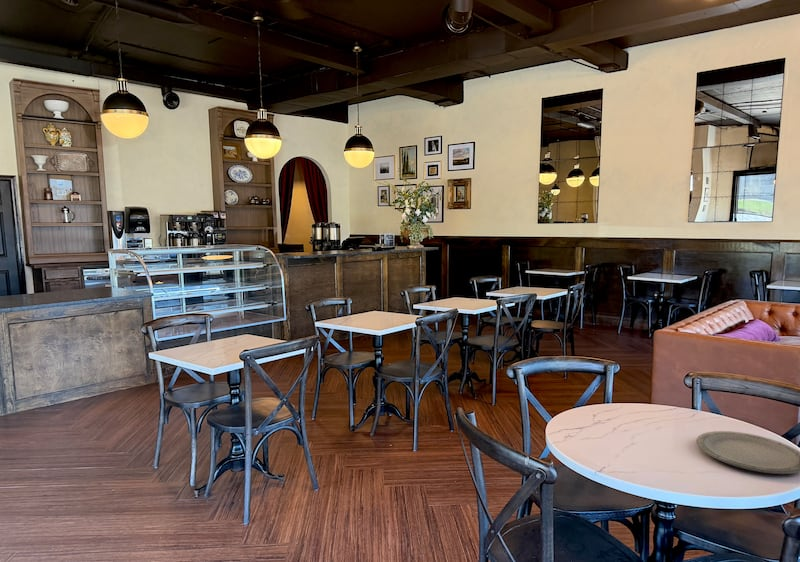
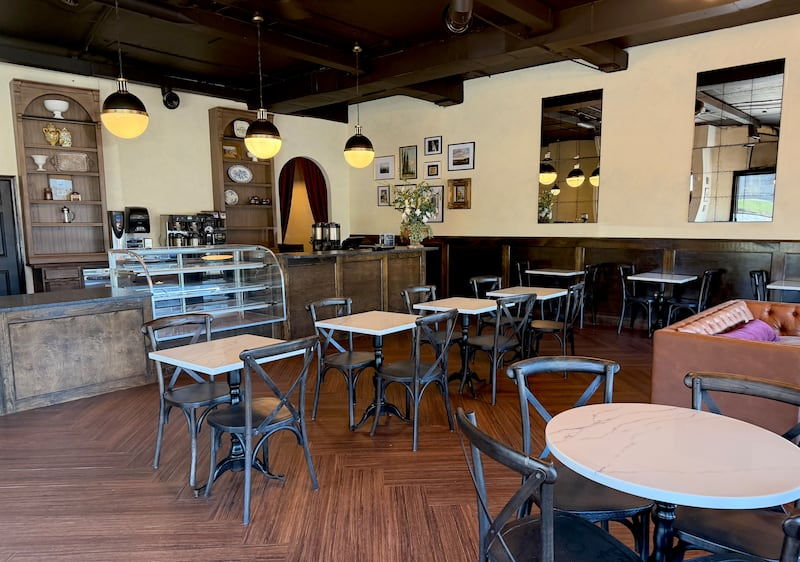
- plate (749, 452)
